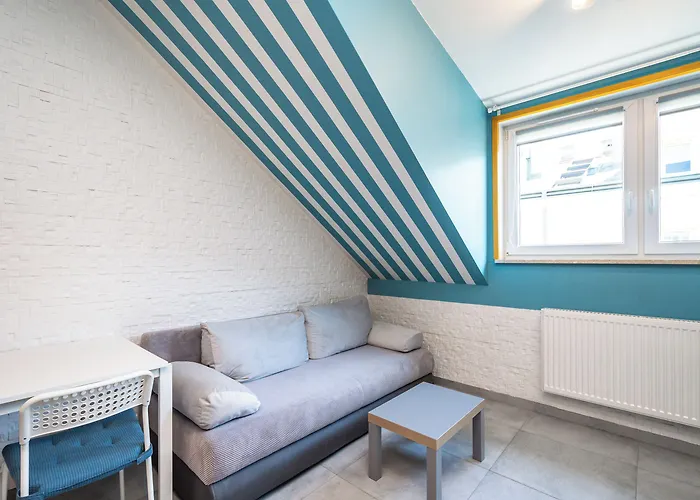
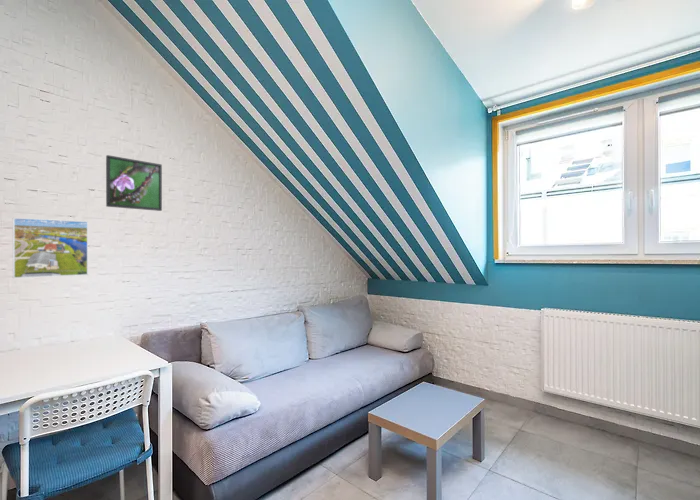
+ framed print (135, 184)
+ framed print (52, 248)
